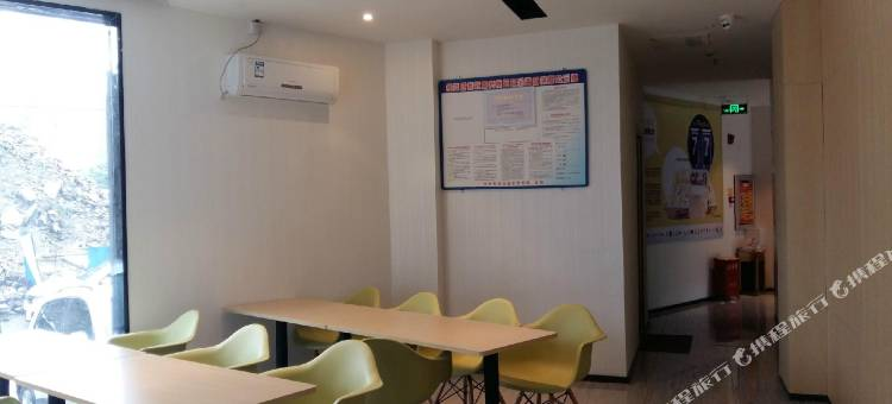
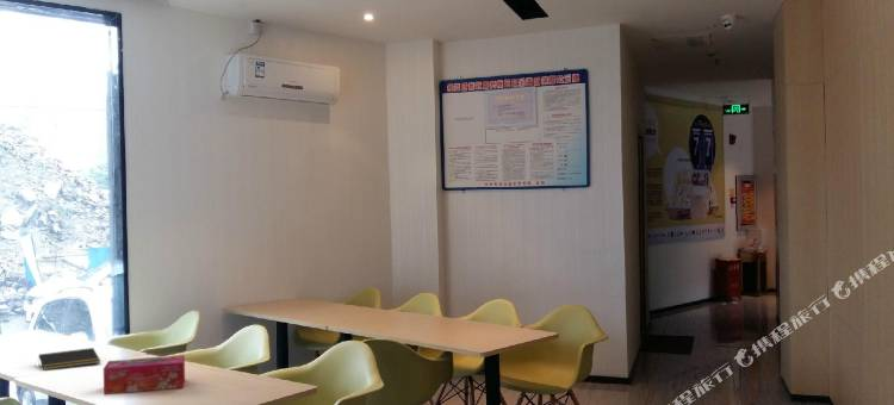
+ tissue box (145, 374)
+ notepad (69, 359)
